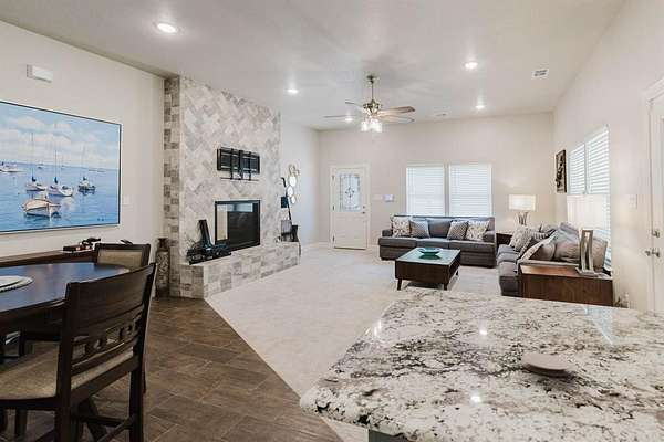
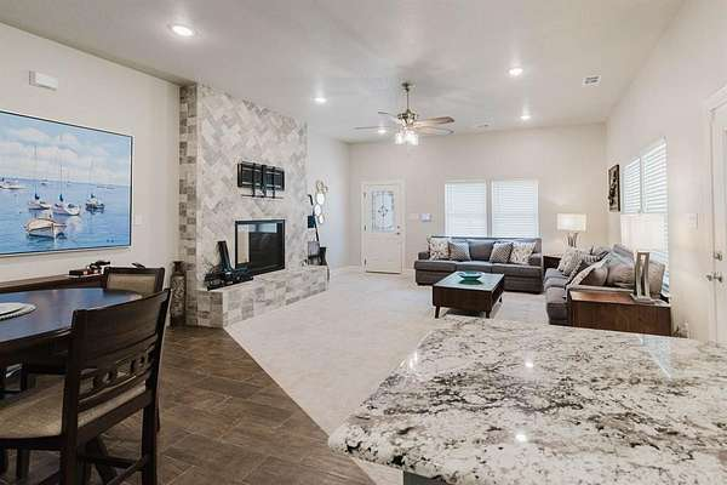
- coaster (546, 364)
